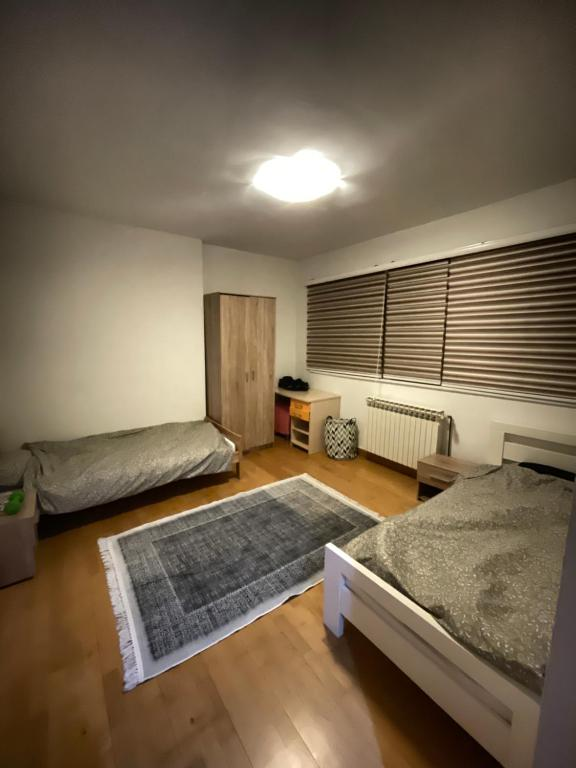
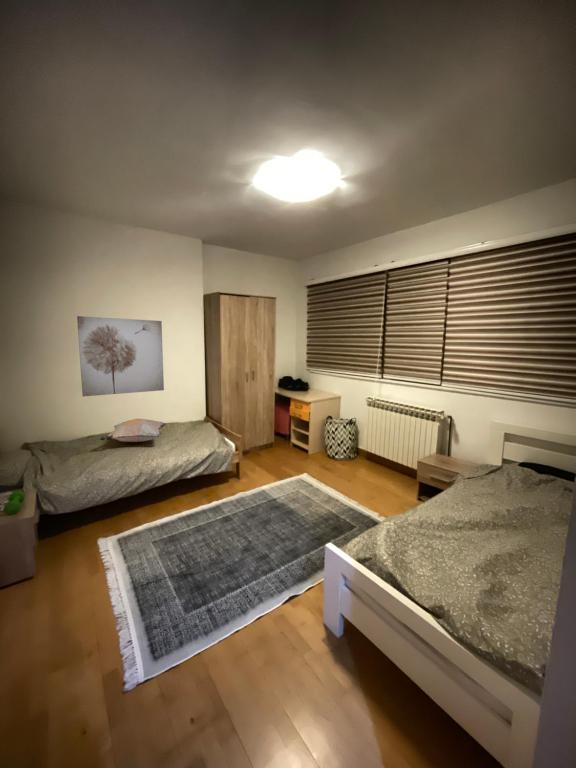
+ decorative pillow (135, 430)
+ wall art (124, 356)
